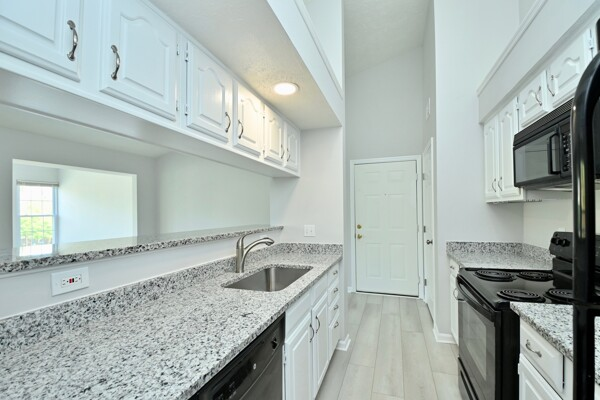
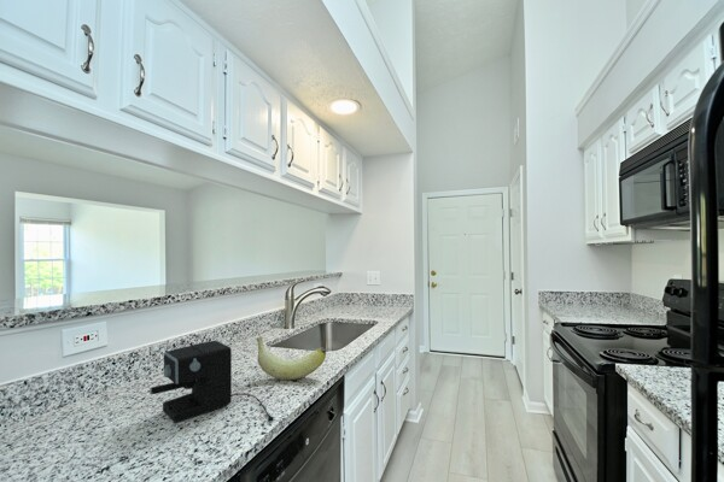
+ coffee maker (214, 384)
+ banana (290, 360)
